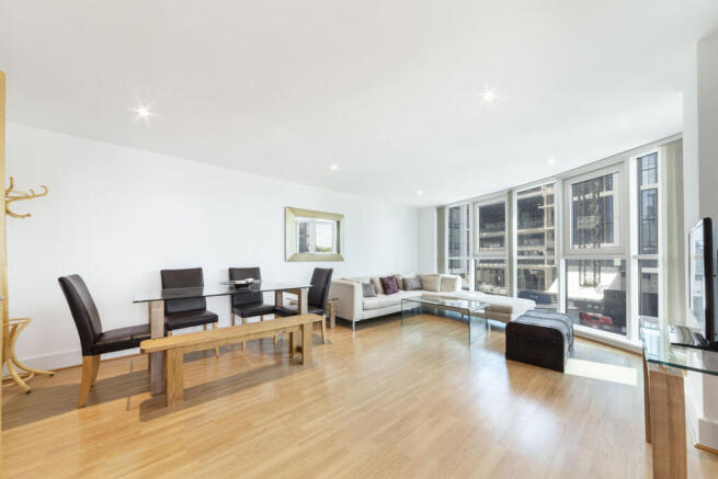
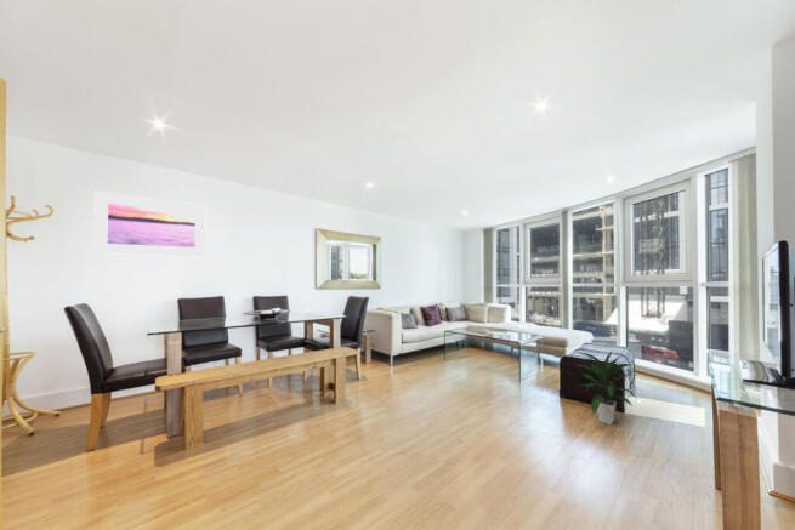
+ indoor plant (602, 384)
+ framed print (154, 227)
